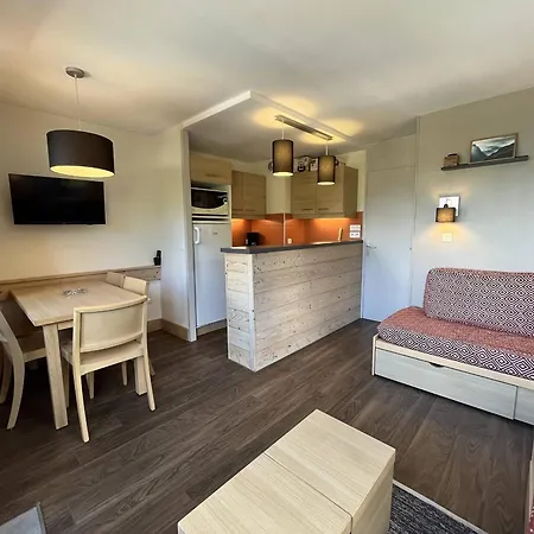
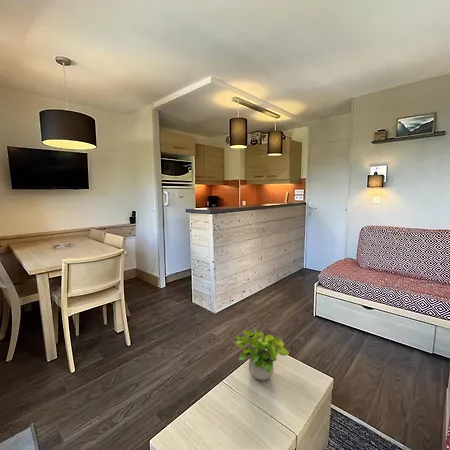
+ potted plant (258, 355)
